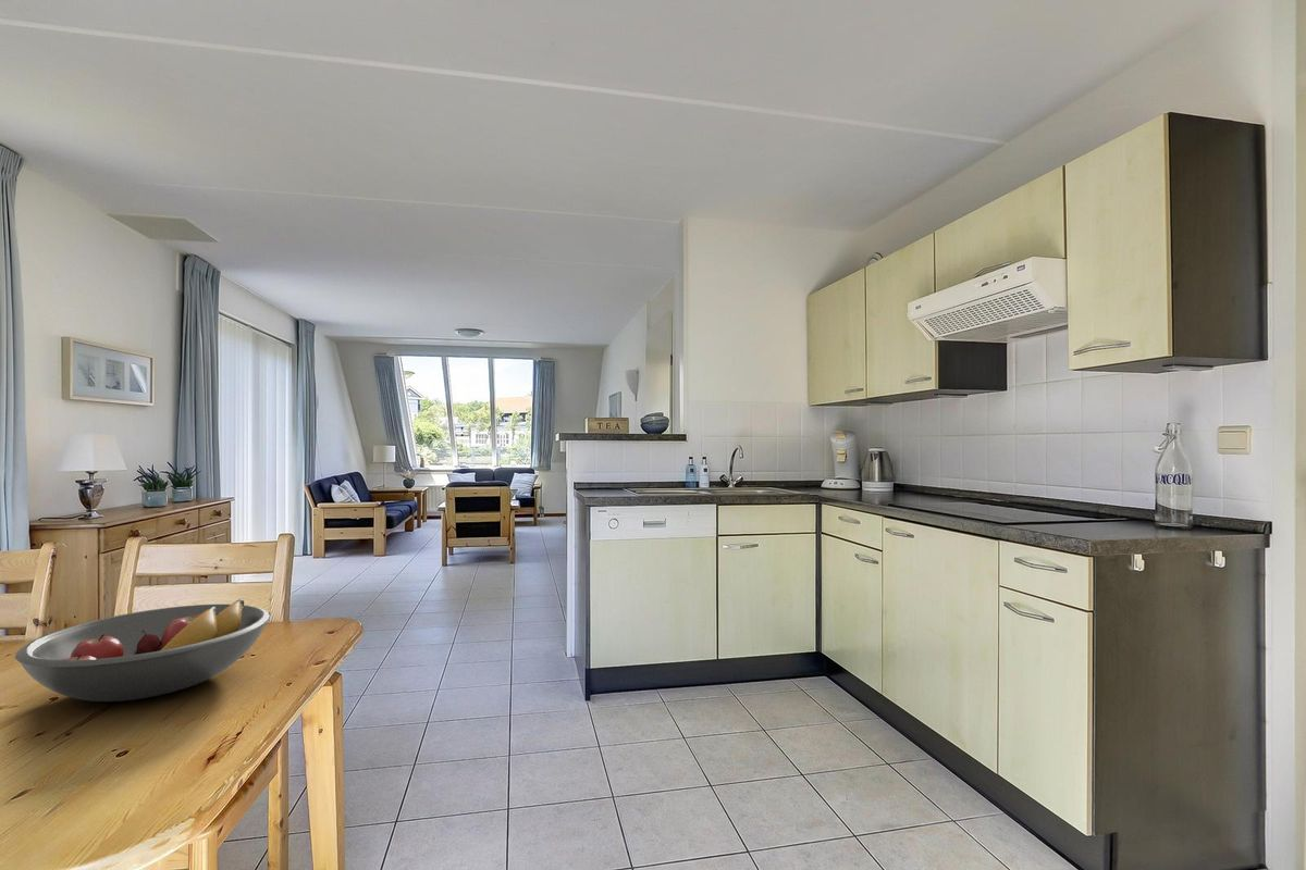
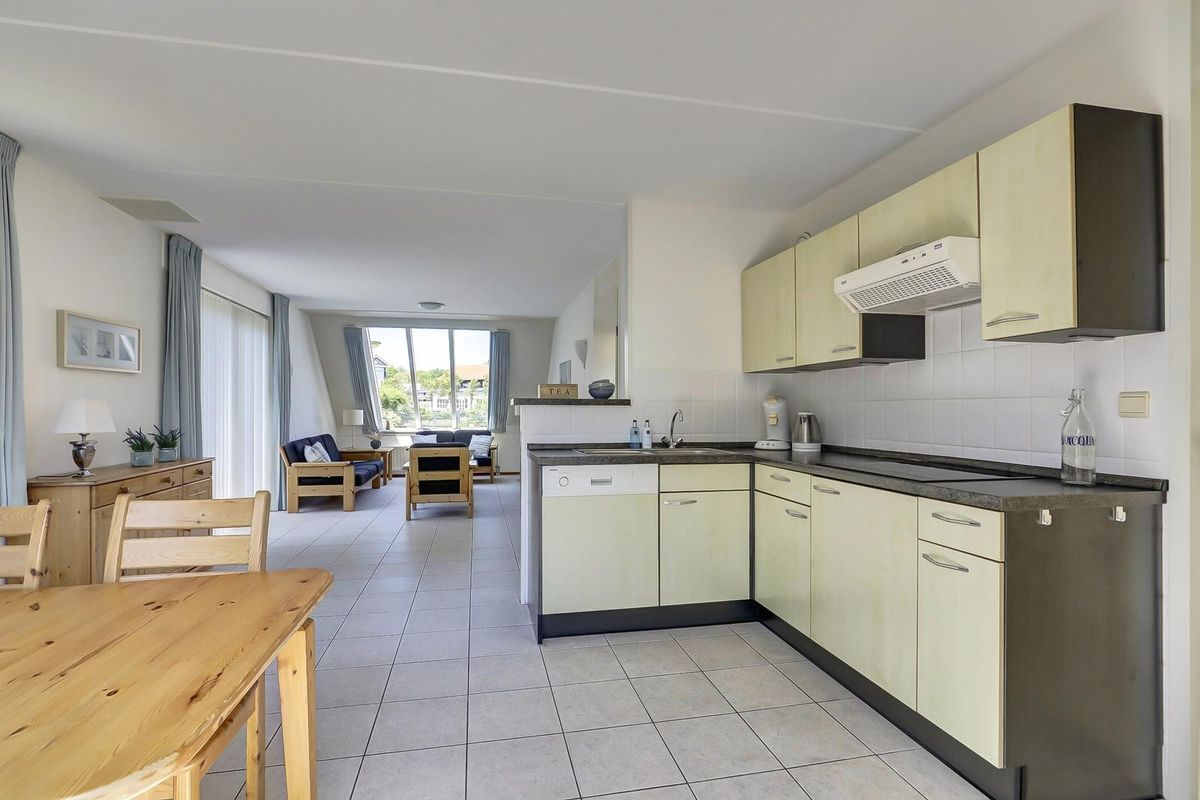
- fruit bowl (155, 649)
